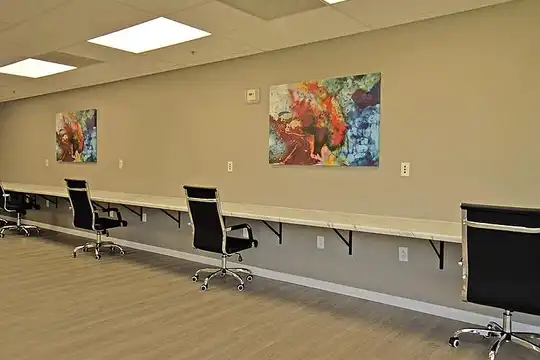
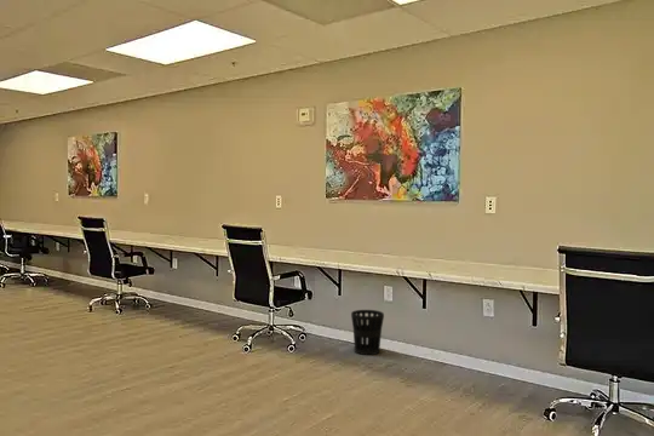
+ wastebasket (367, 332)
